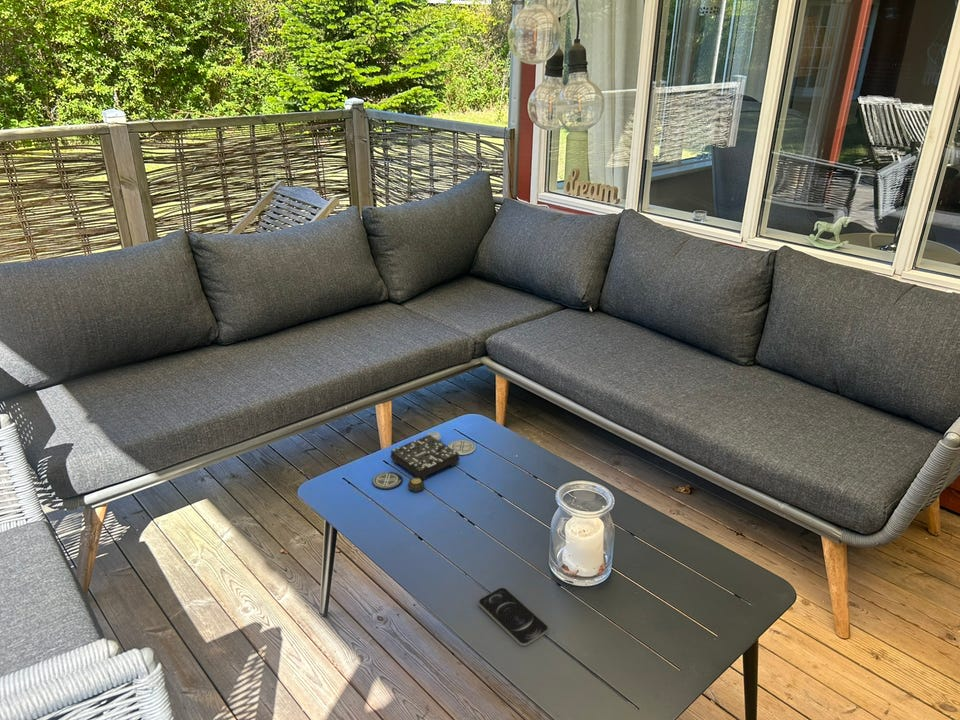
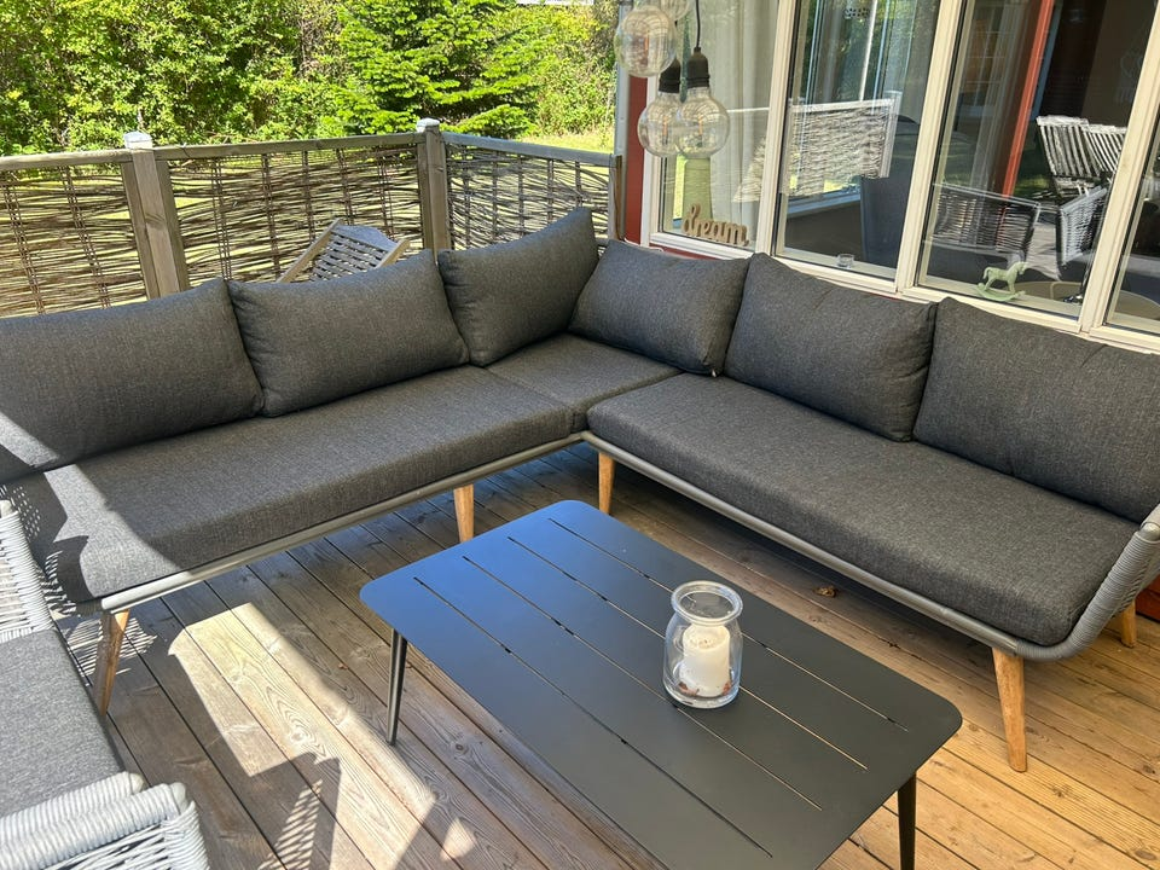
- board game (425, 457)
- smartphone (512, 615)
